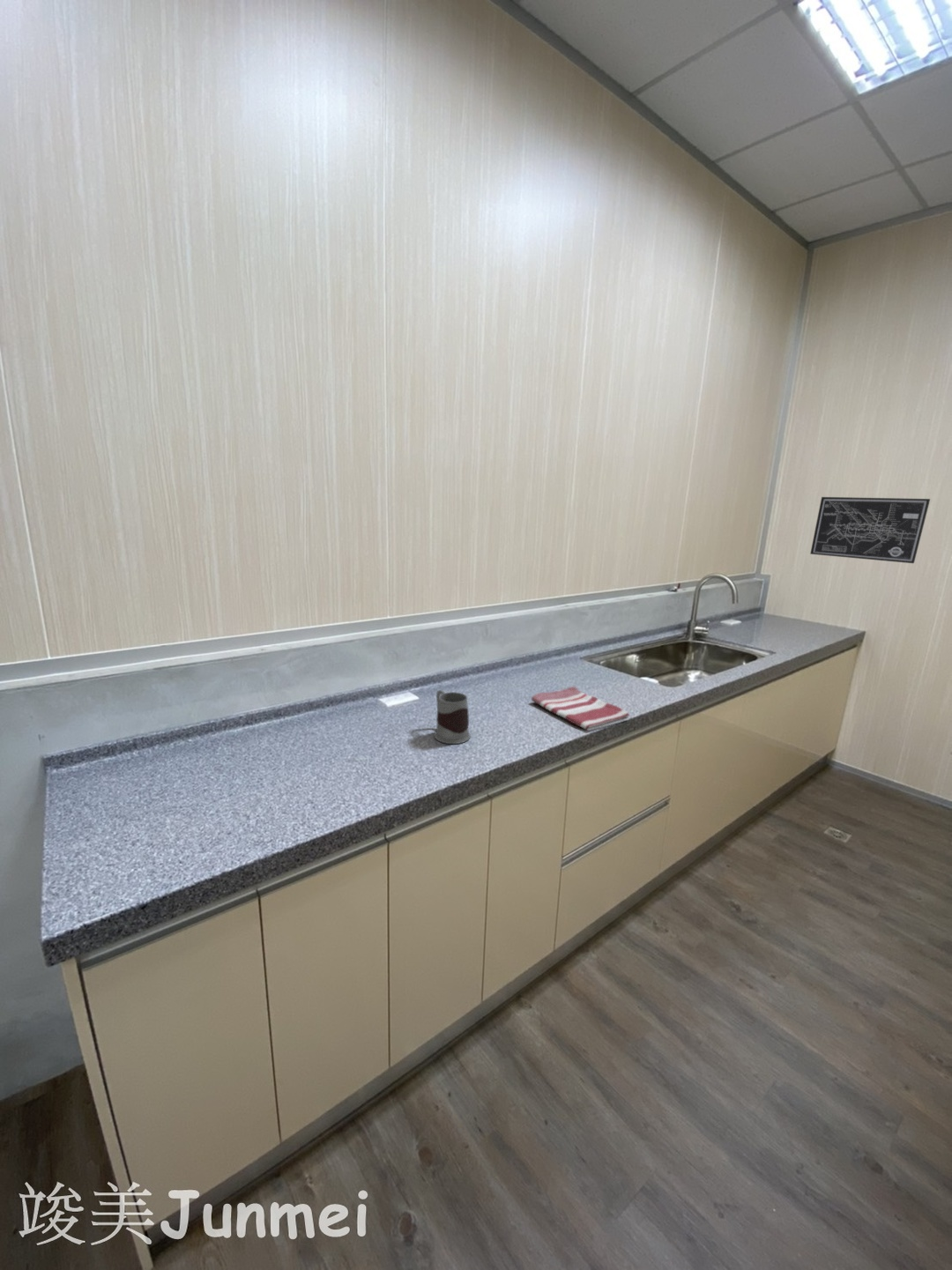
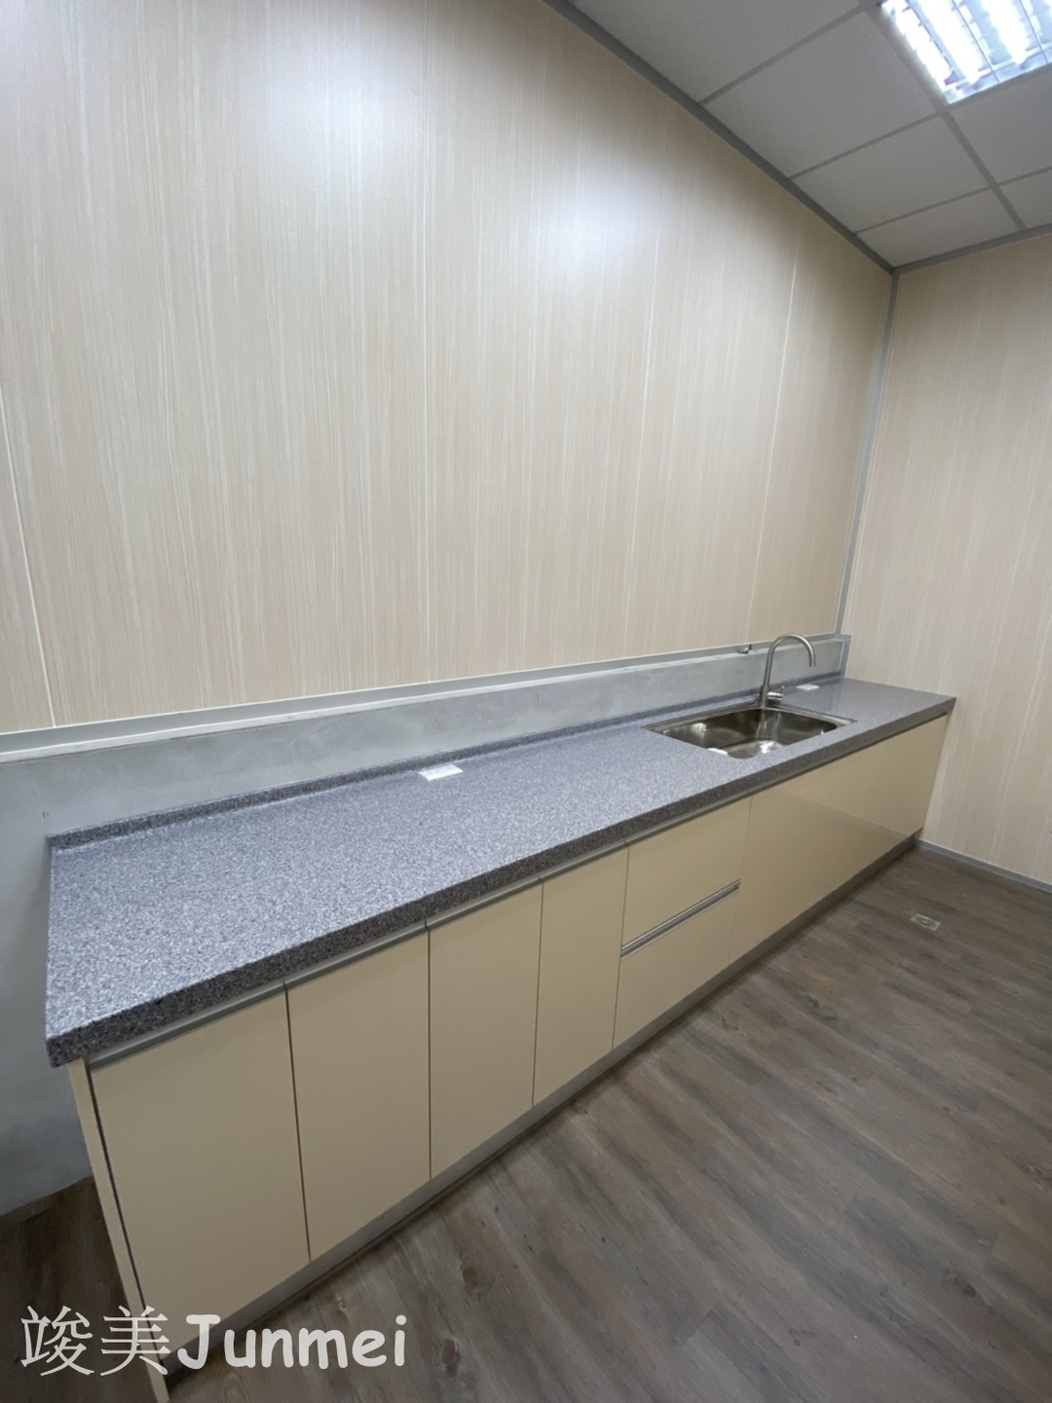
- wall art (866, 528)
- dish towel (579, 706)
- mug (450, 714)
